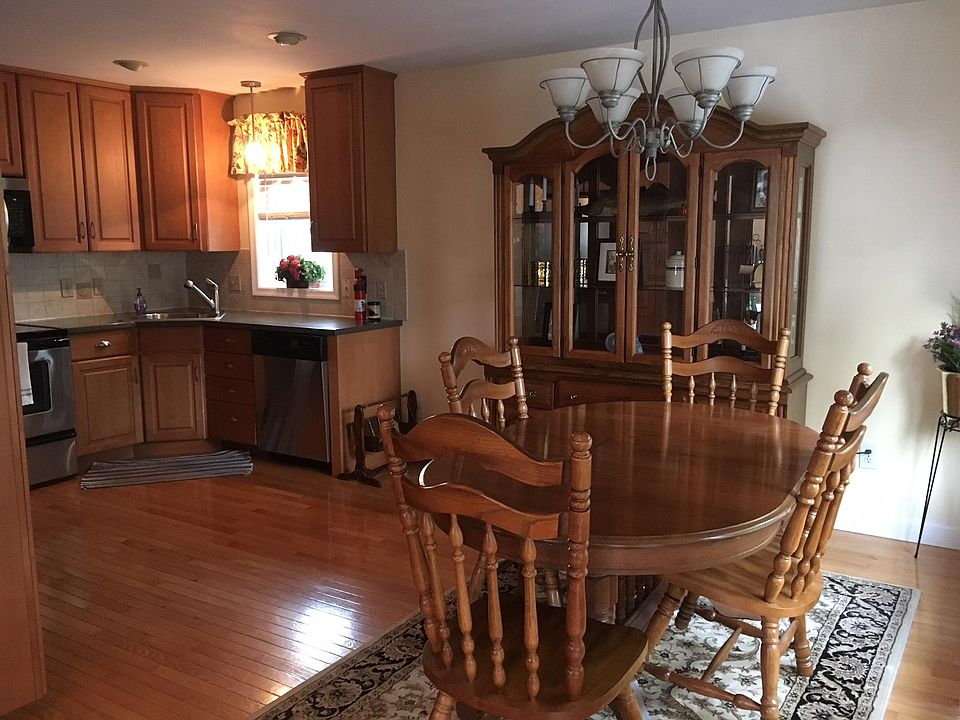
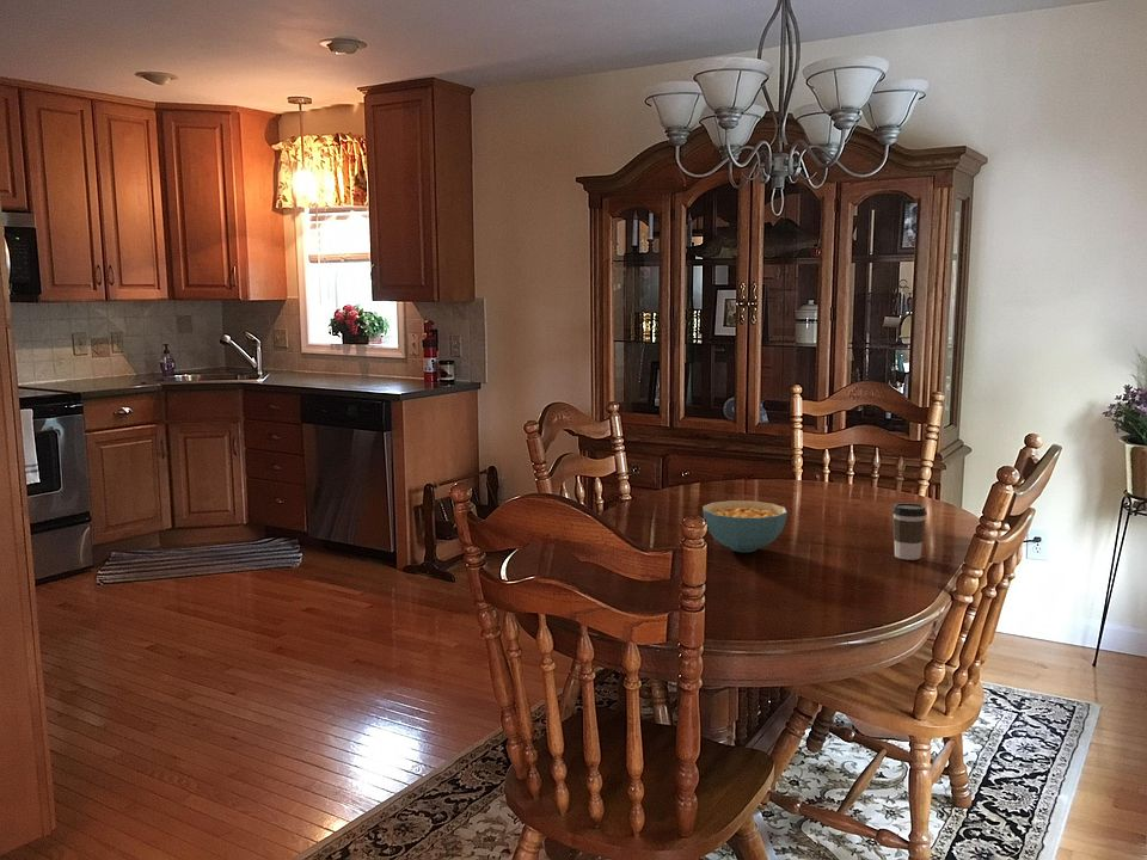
+ cereal bowl (743, 528)
+ coffee cup (908, 530)
